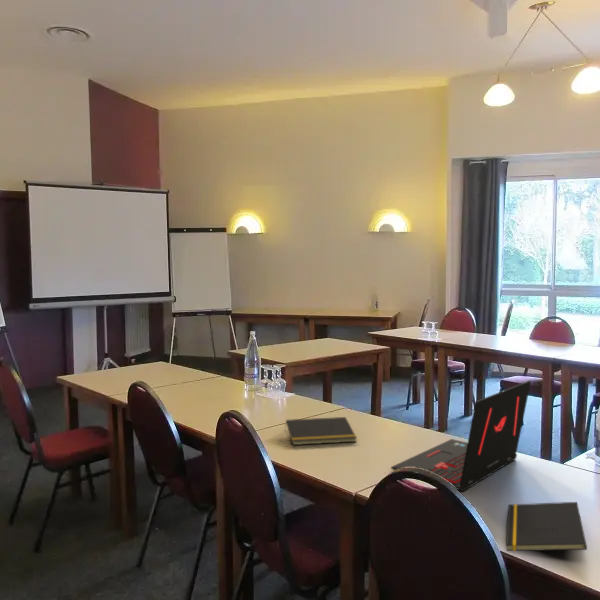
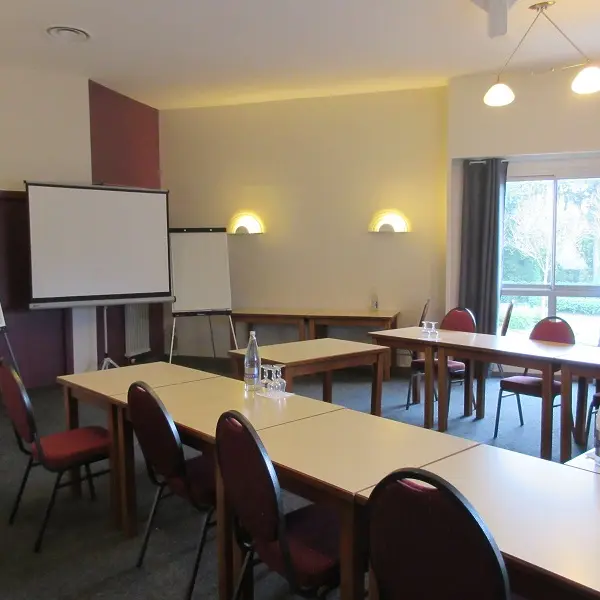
- notepad (320, 430)
- notepad (543, 525)
- laptop (470, 428)
